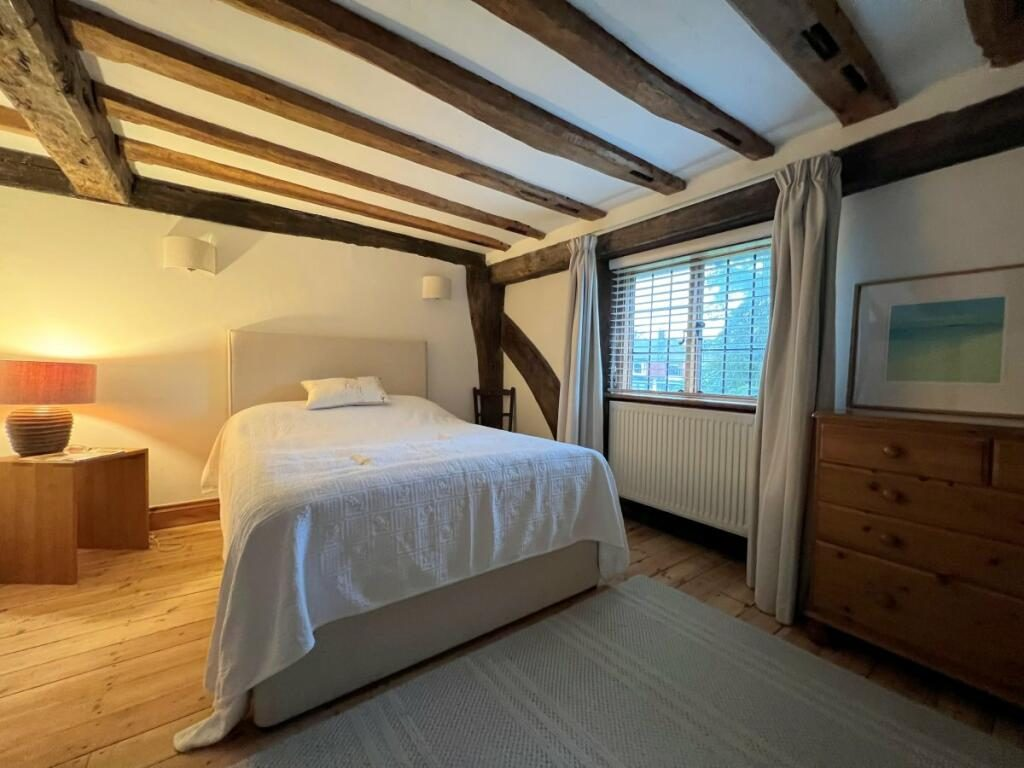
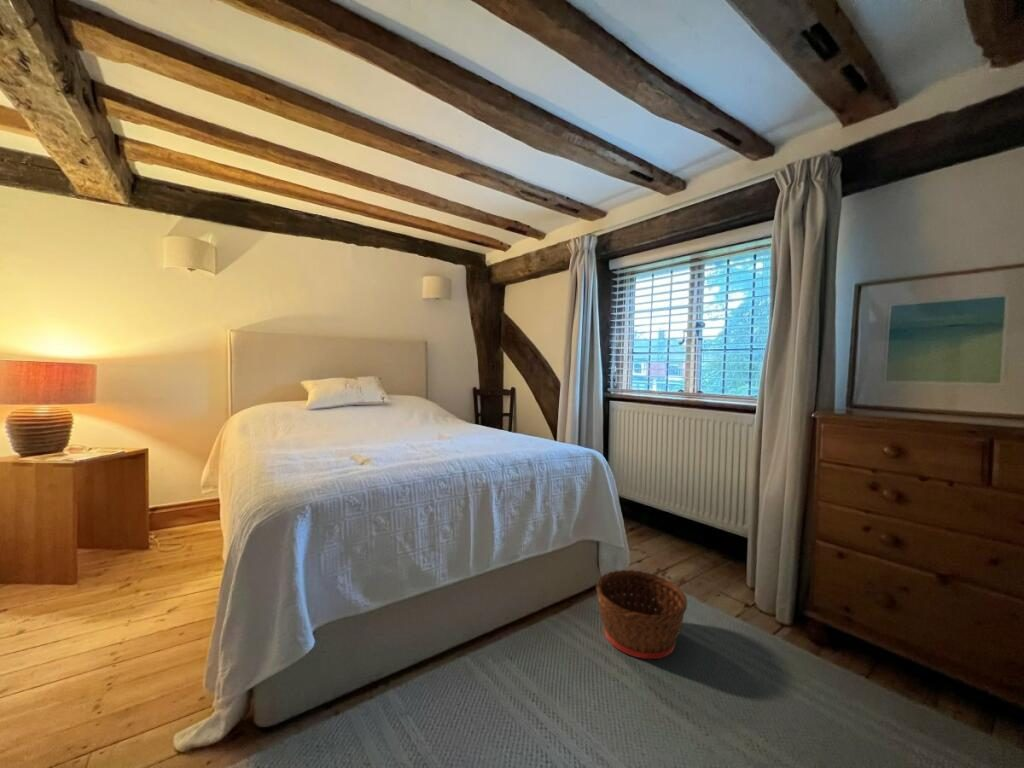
+ basket (639, 613)
